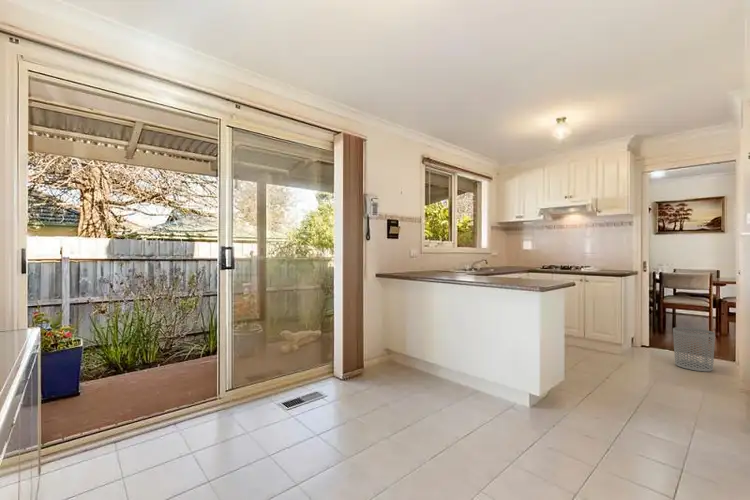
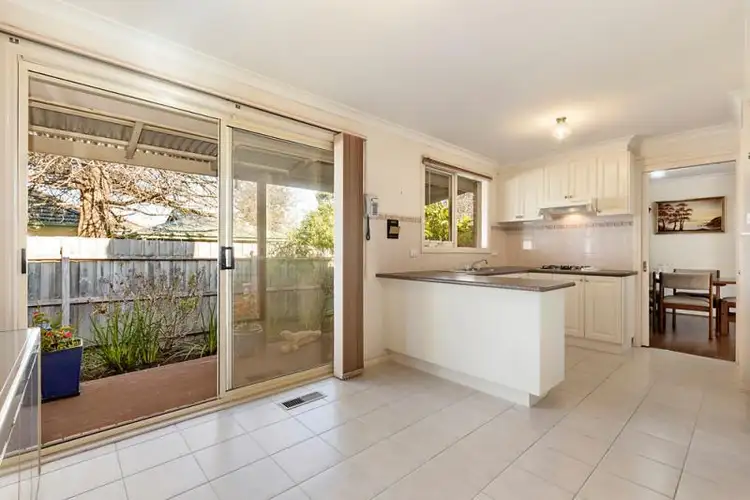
- waste bin (693, 348)
